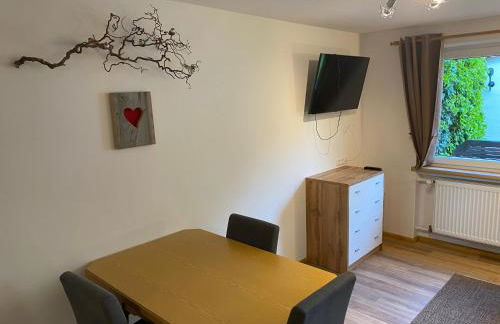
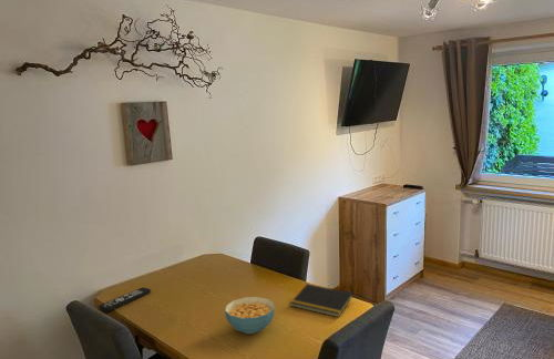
+ remote control (125, 299)
+ cereal bowl (250, 318)
+ notepad (321, 299)
